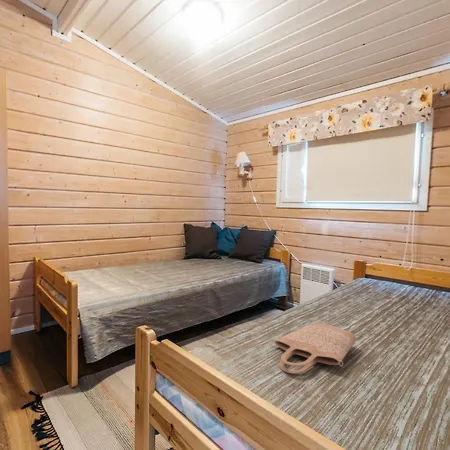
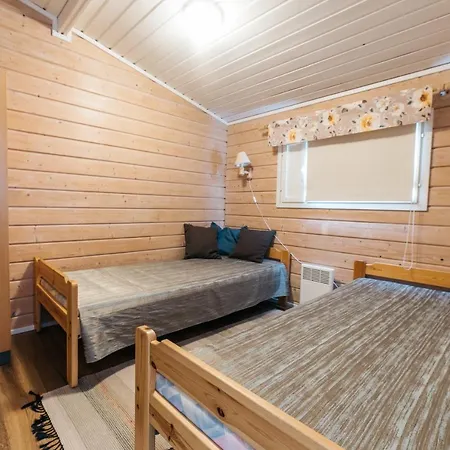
- shopping bag (311, 344)
